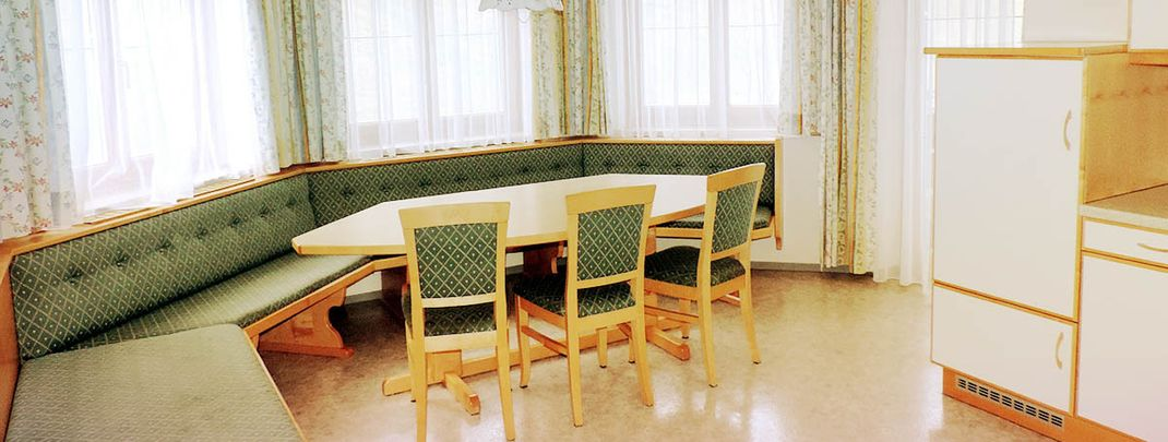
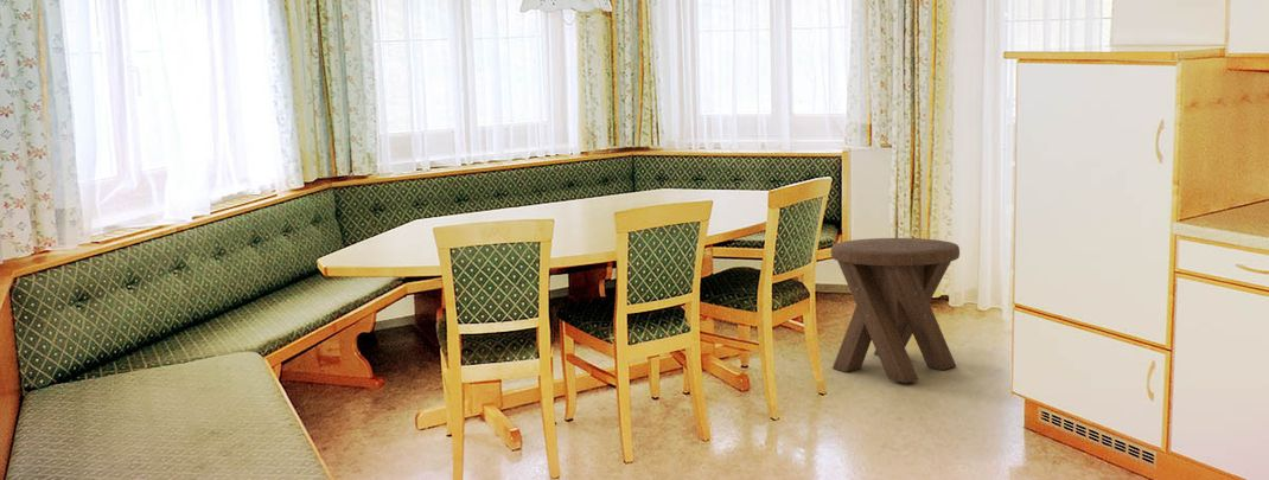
+ music stool (894, 306)
